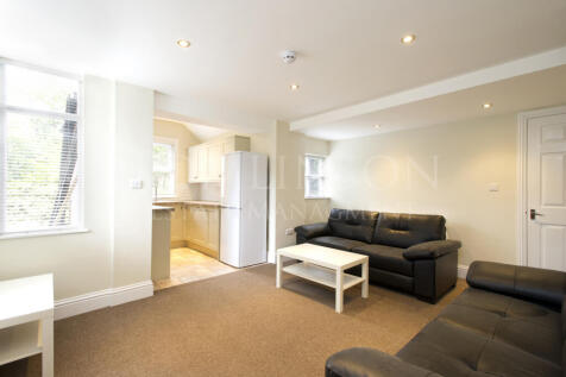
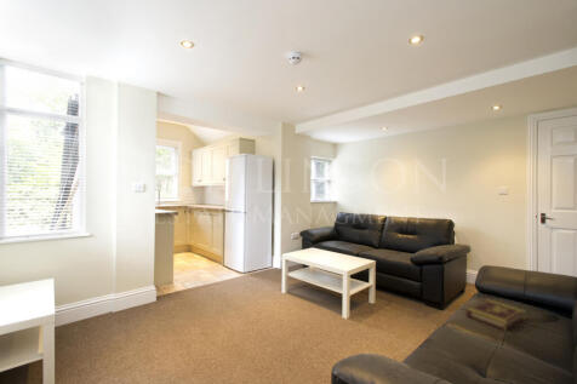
+ book (495, 313)
